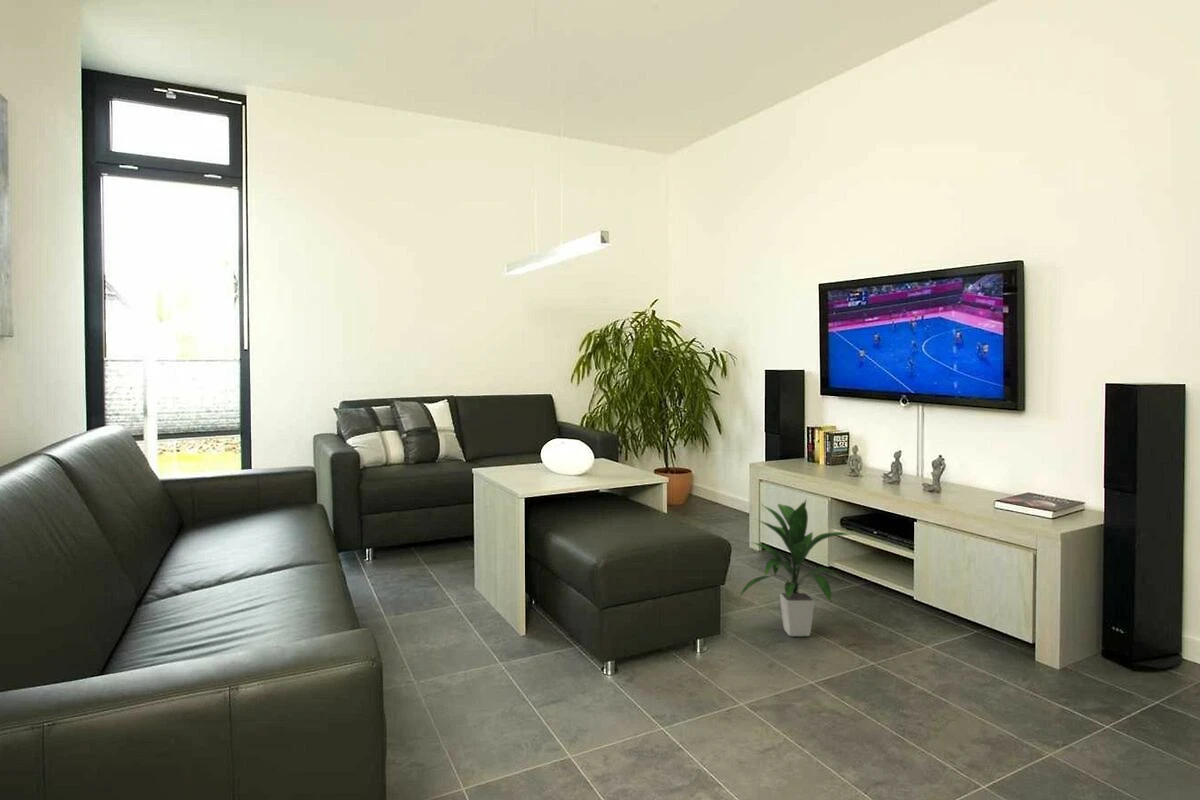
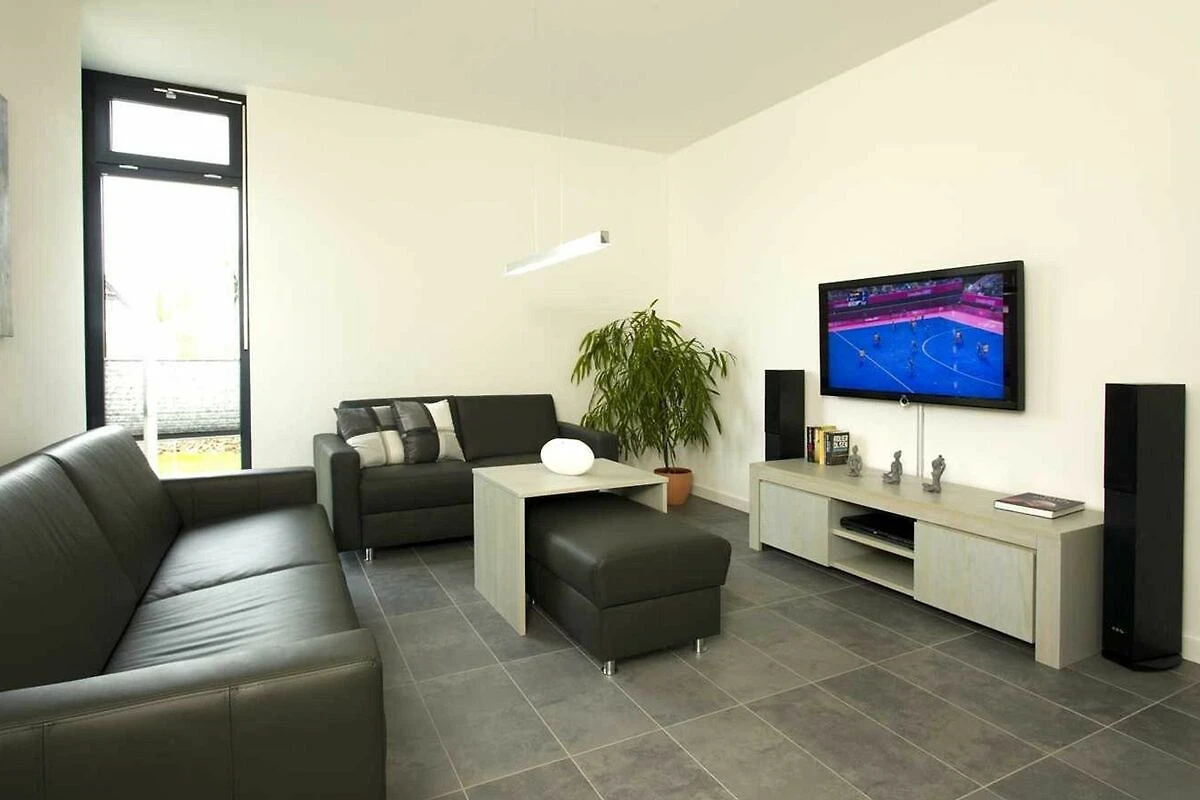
- indoor plant (790, 564)
